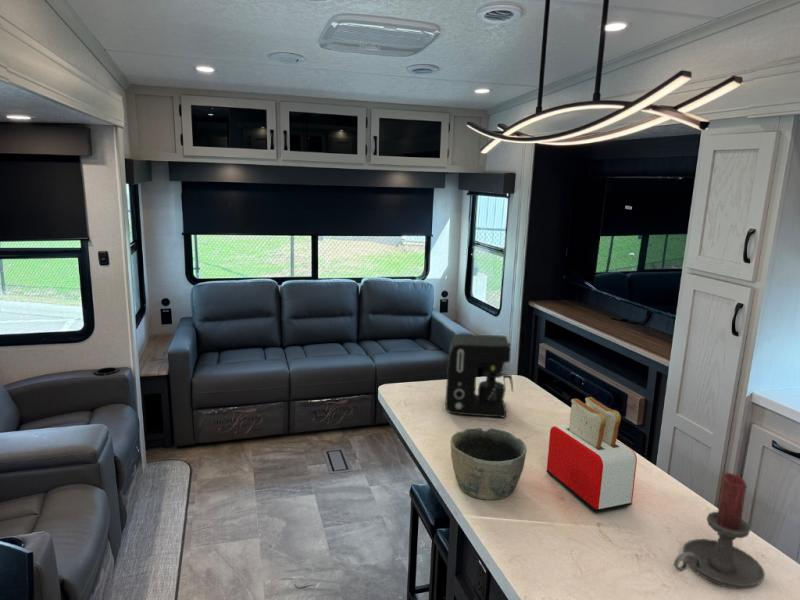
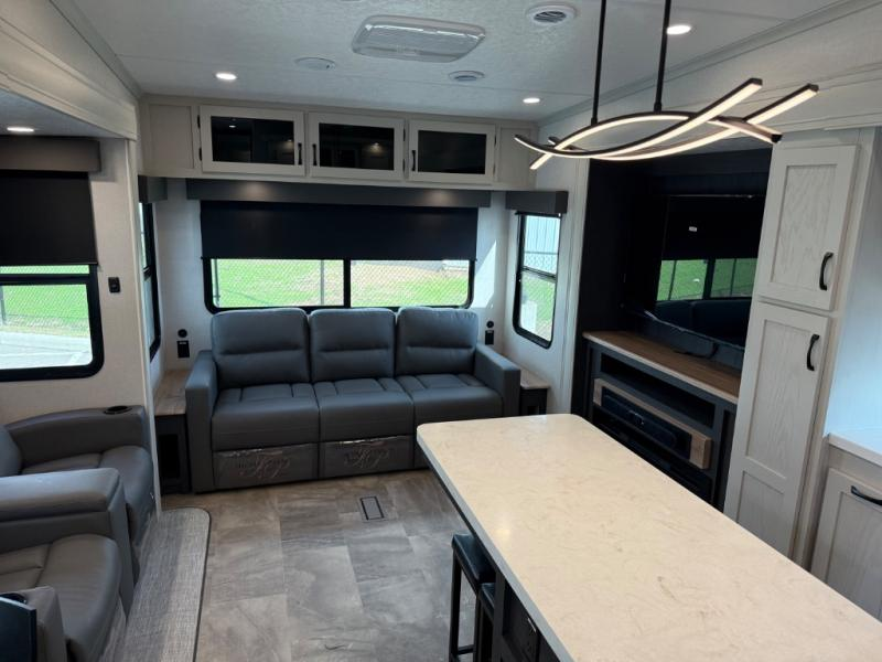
- coffee maker (482, 374)
- toaster (588, 446)
- candle holder (719, 524)
- bowl (486, 464)
